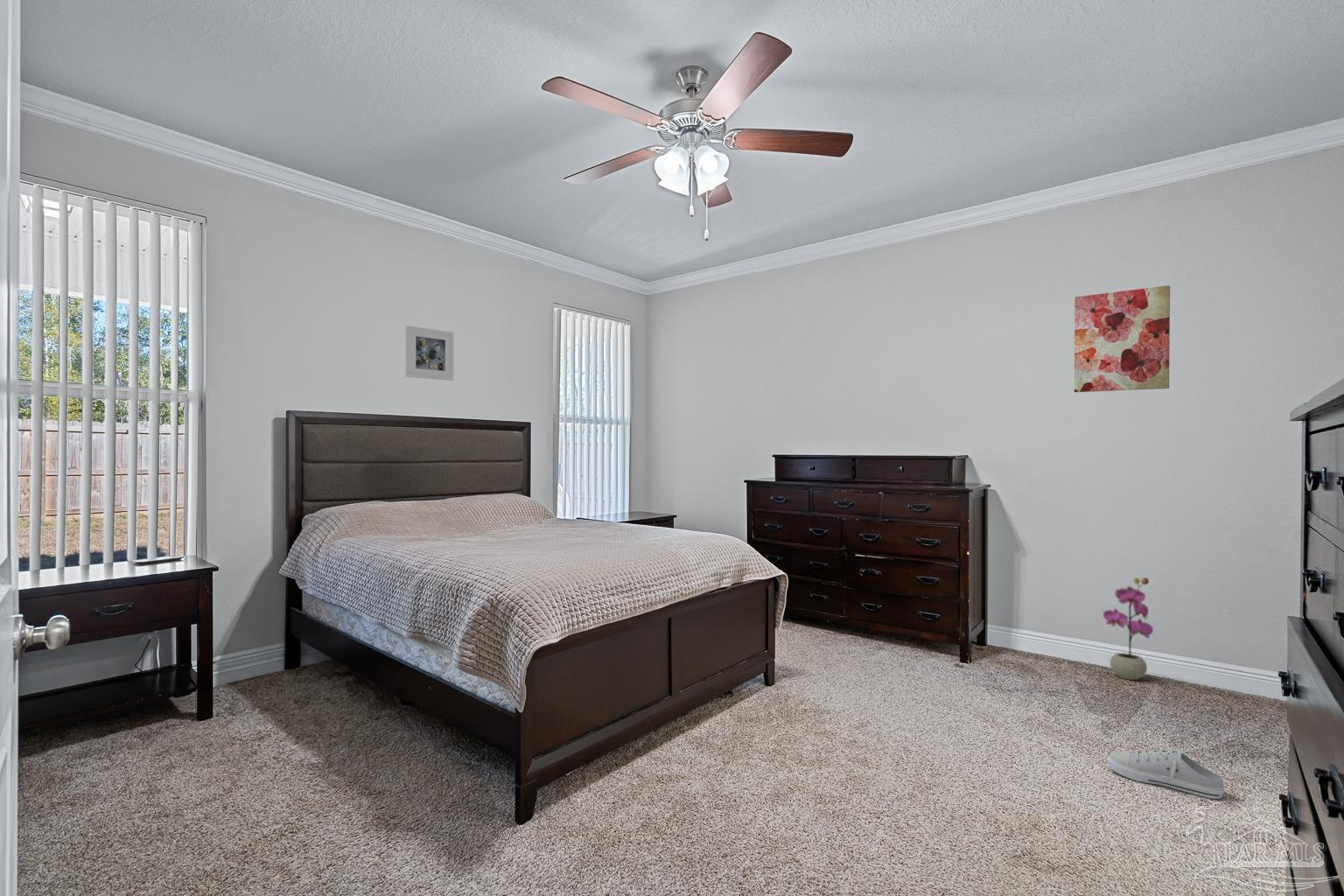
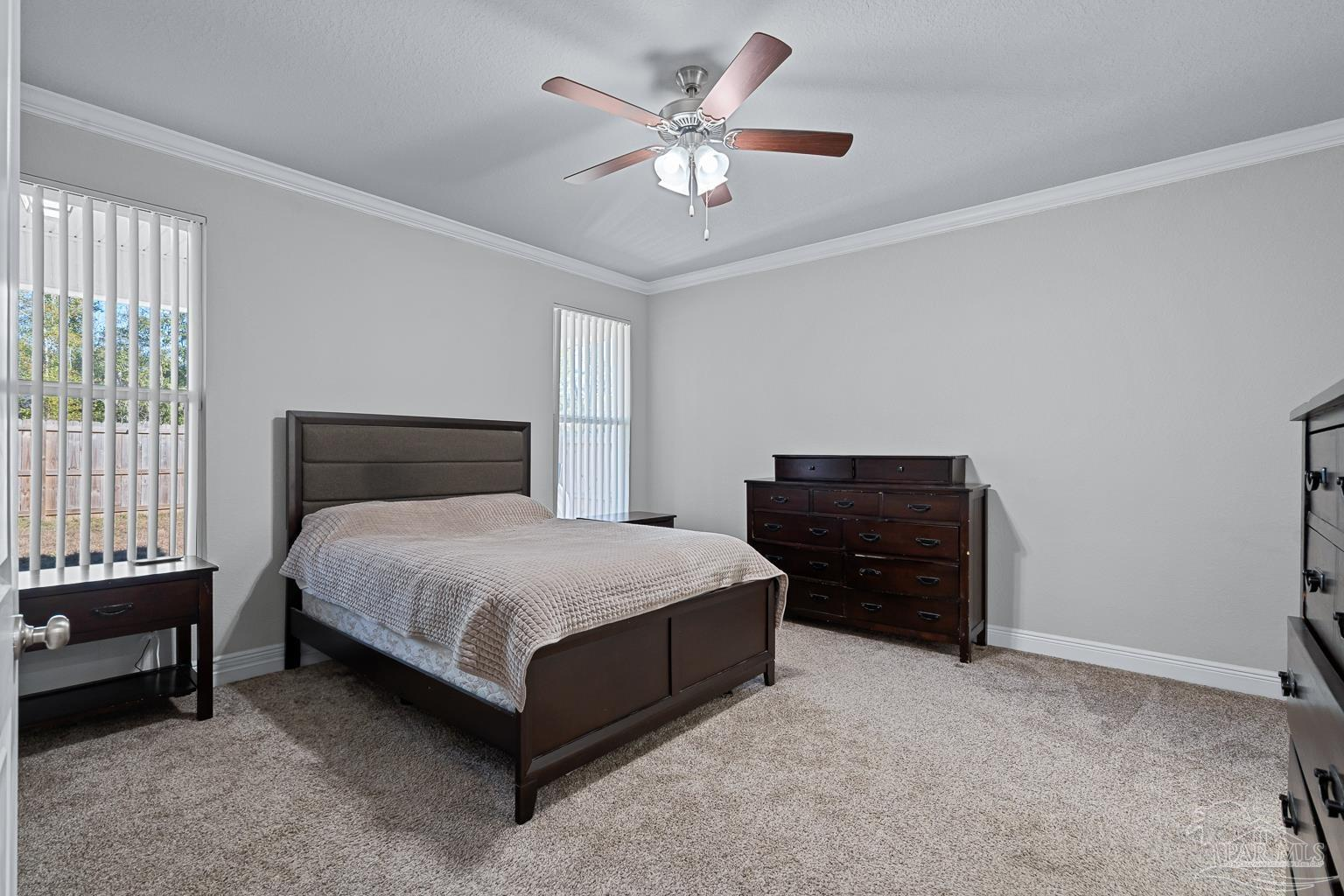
- potted plant (1128, 626)
- wall art (1120, 340)
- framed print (430, 354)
- shoe (1163, 765)
